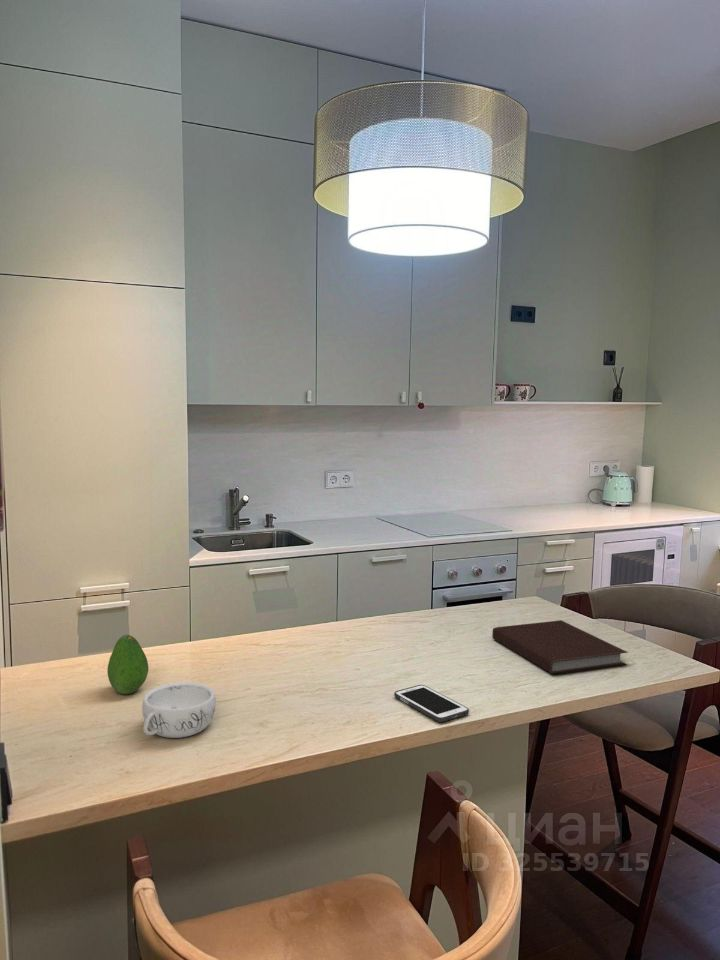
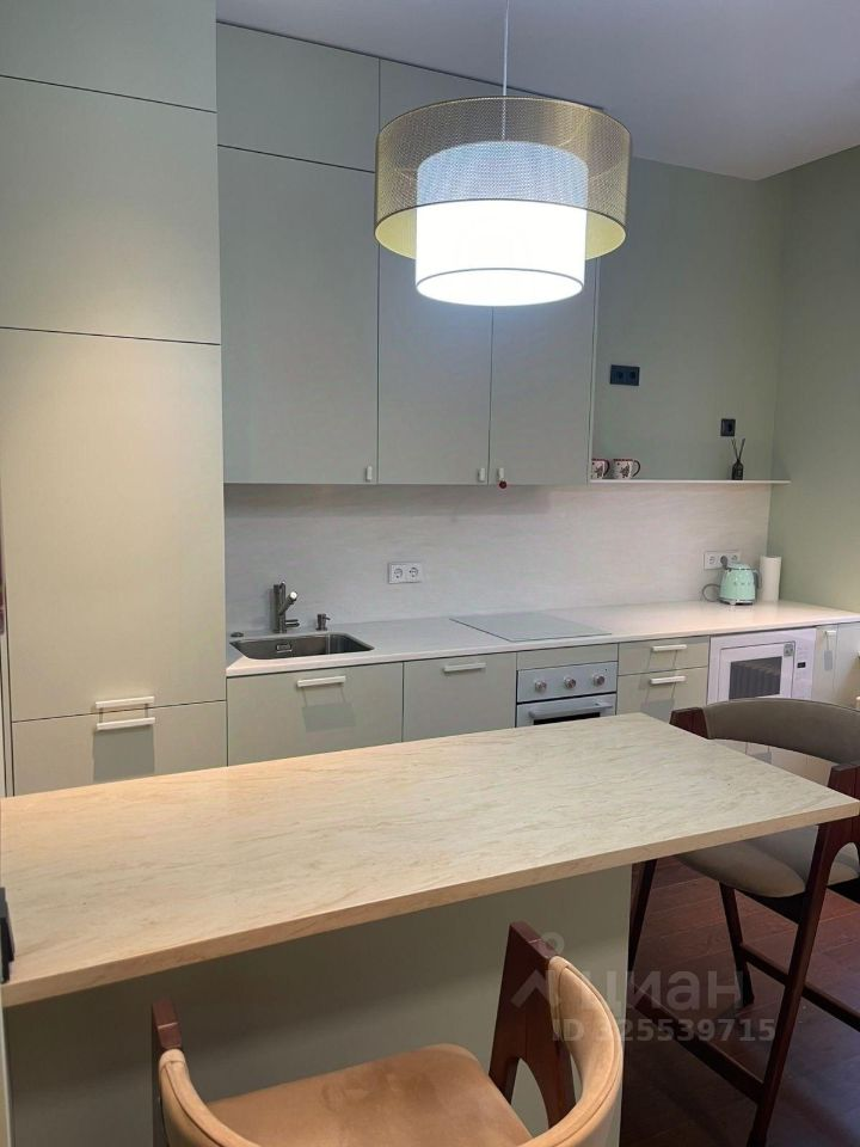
- decorative bowl (175, 714)
- fruit (128, 664)
- cell phone (430, 702)
- notebook (556, 645)
